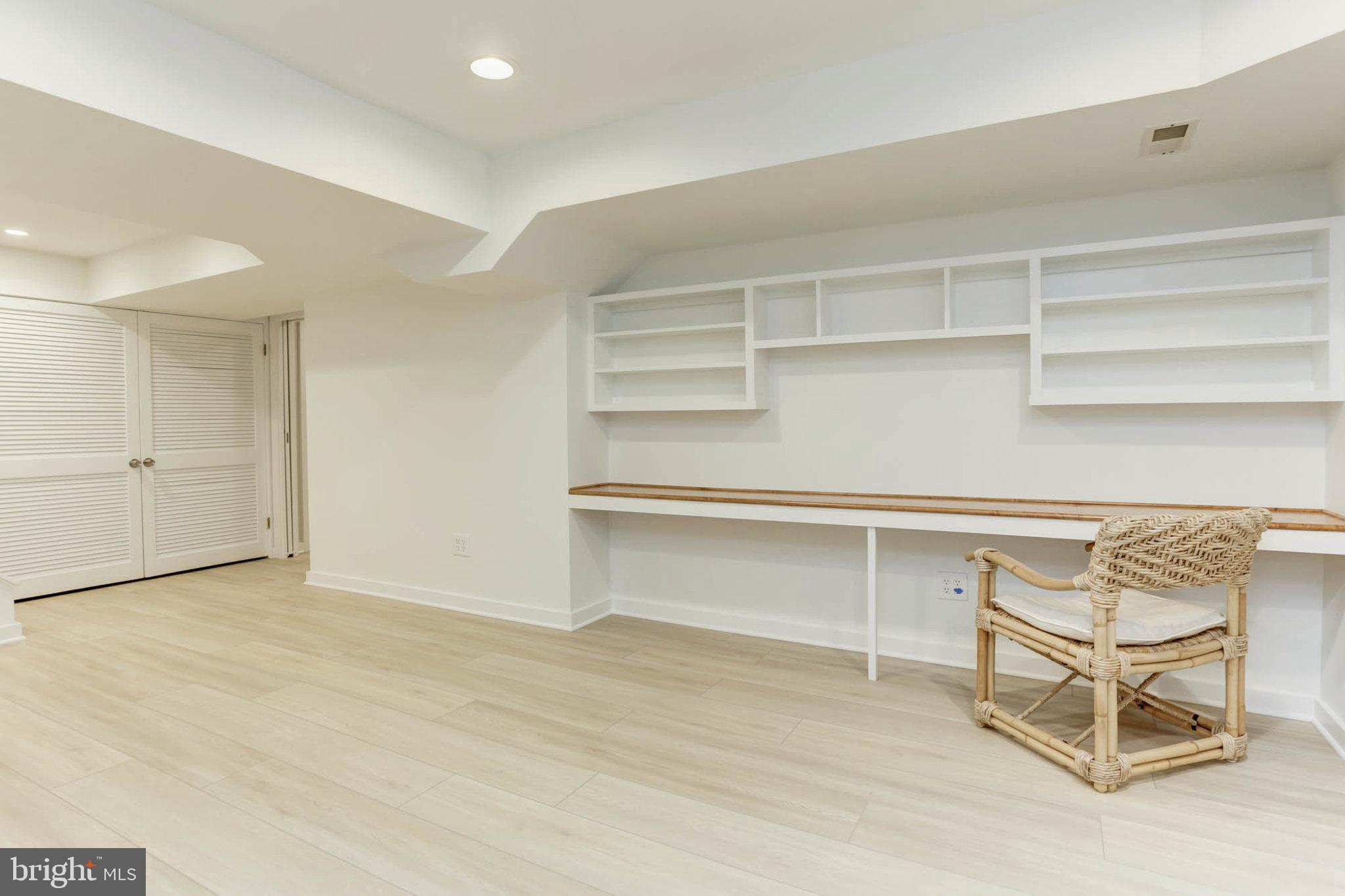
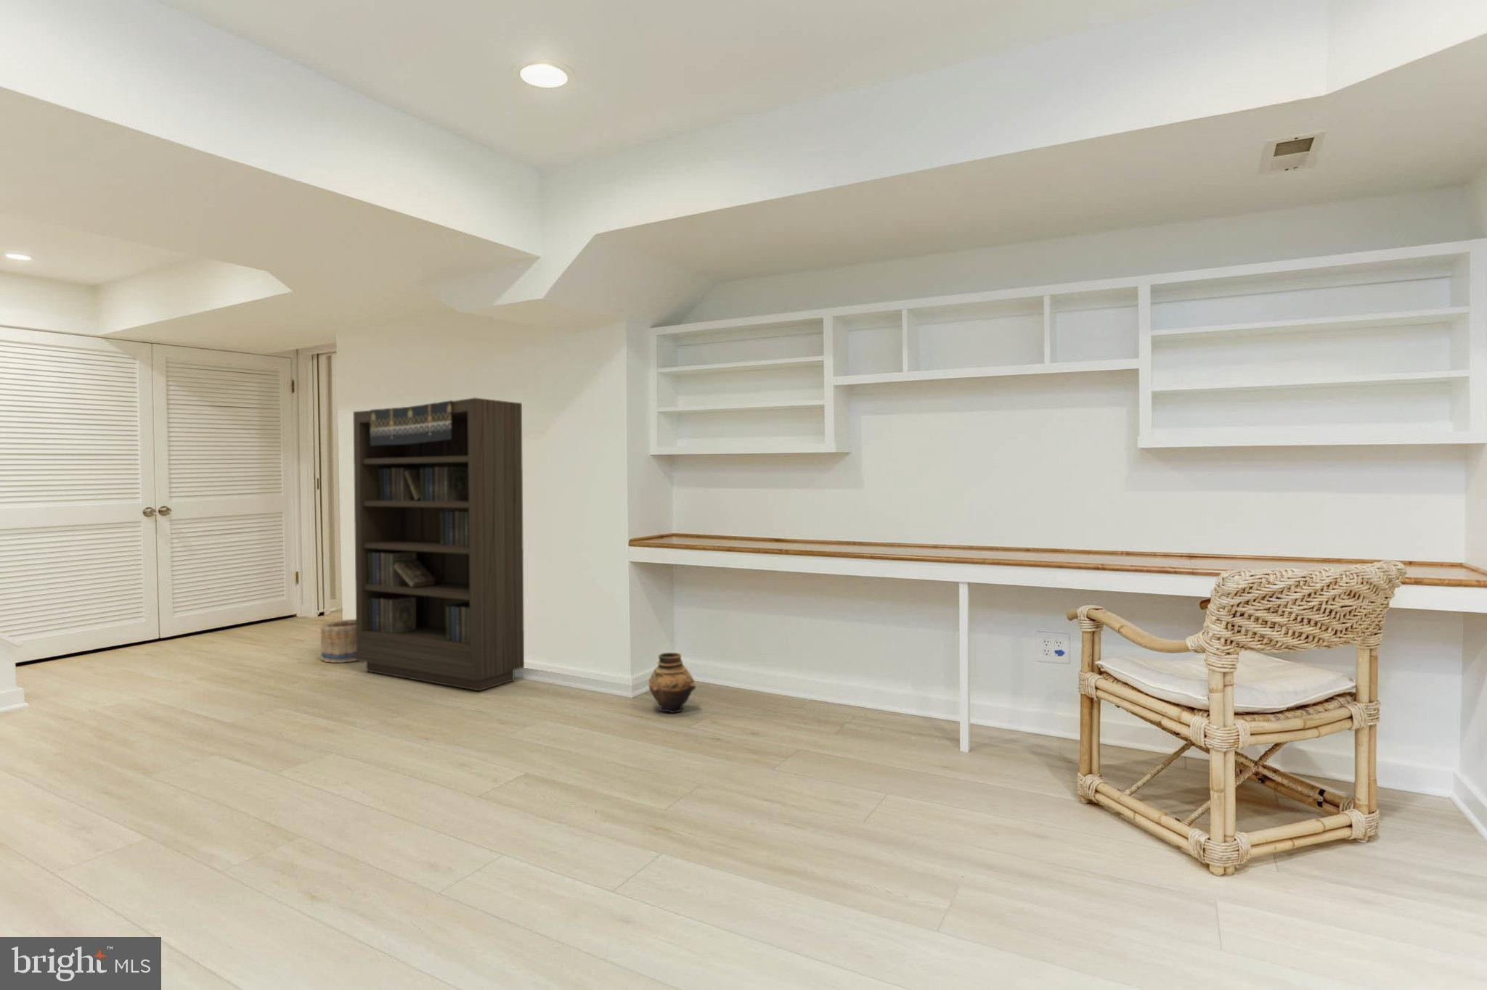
+ basket (347, 640)
+ vase (670, 683)
+ bookcase (437, 540)
